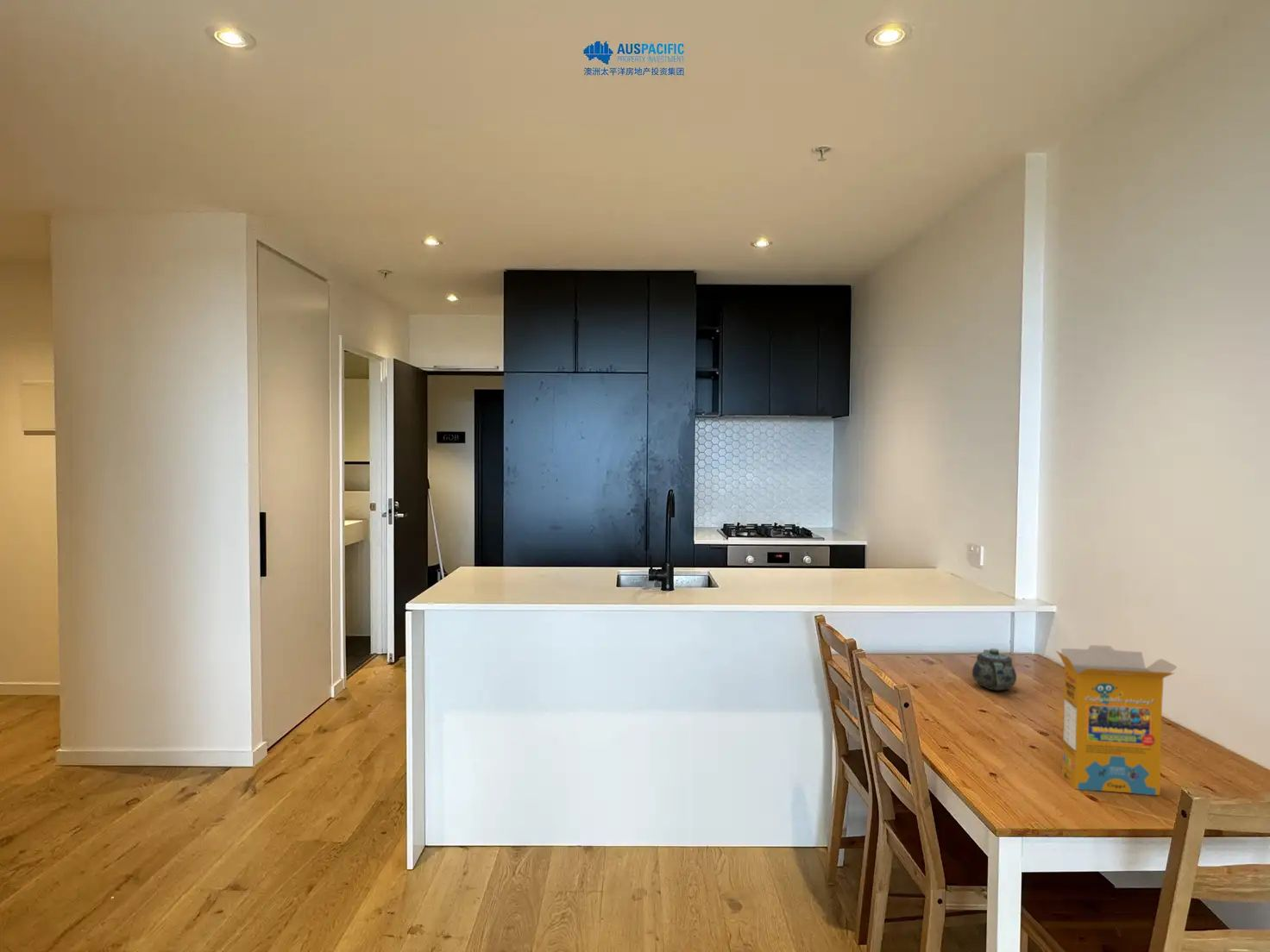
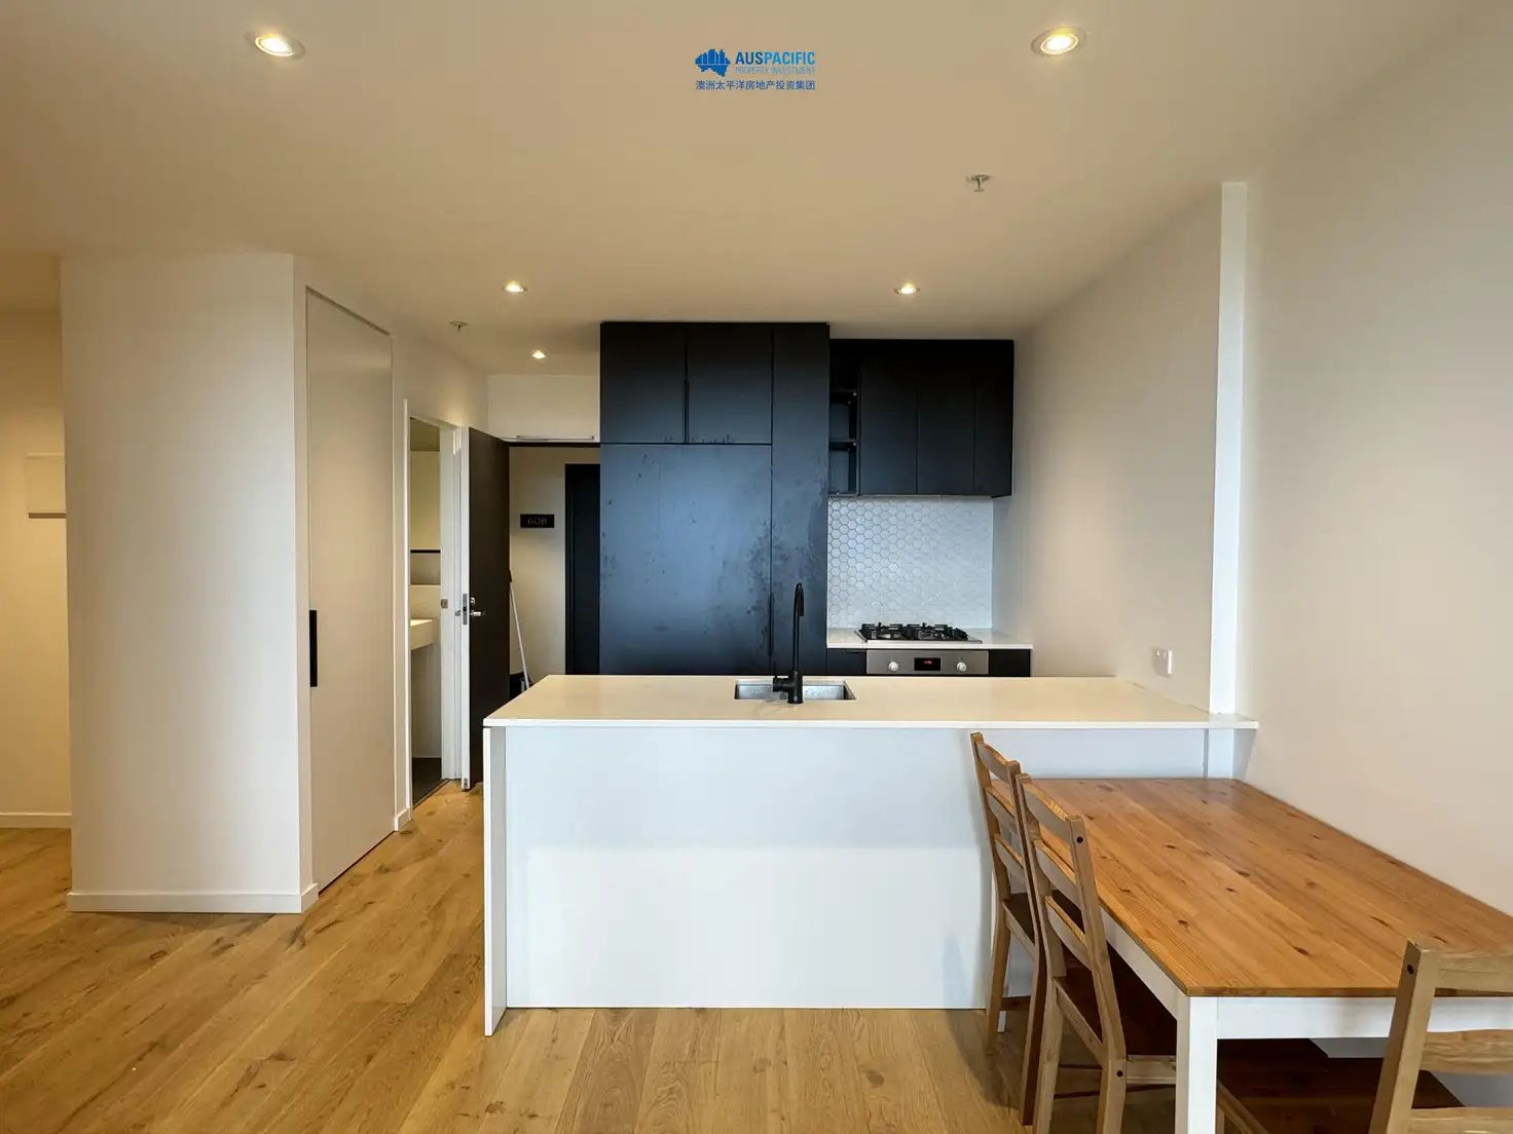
- chinaware (994, 668)
- cereal box (1115, 720)
